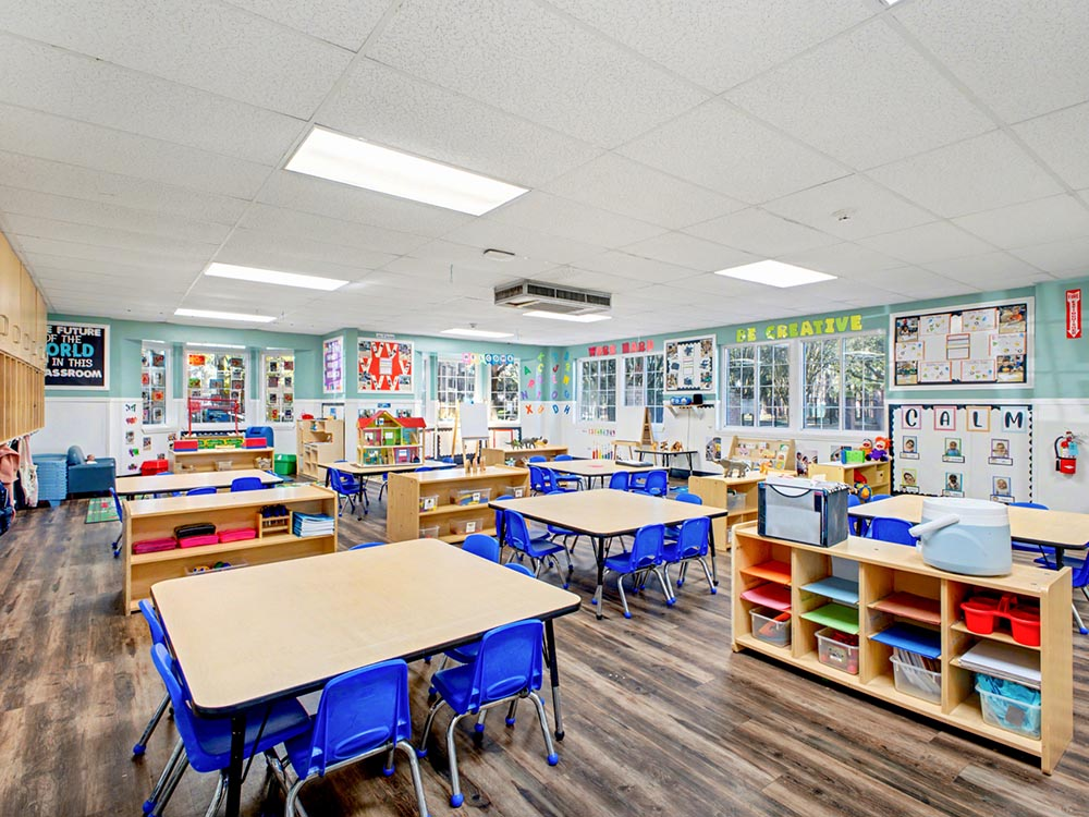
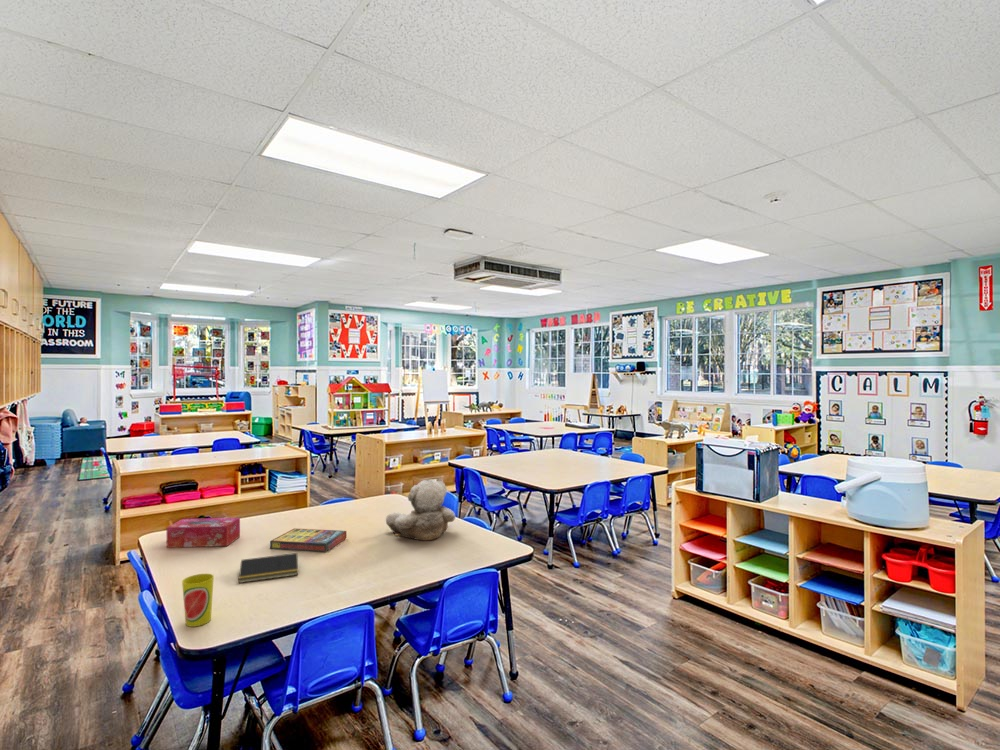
+ notepad (269, 567)
+ game compilation box (309, 539)
+ cup (198, 600)
+ teddy bear (425, 505)
+ tissue box (204, 532)
